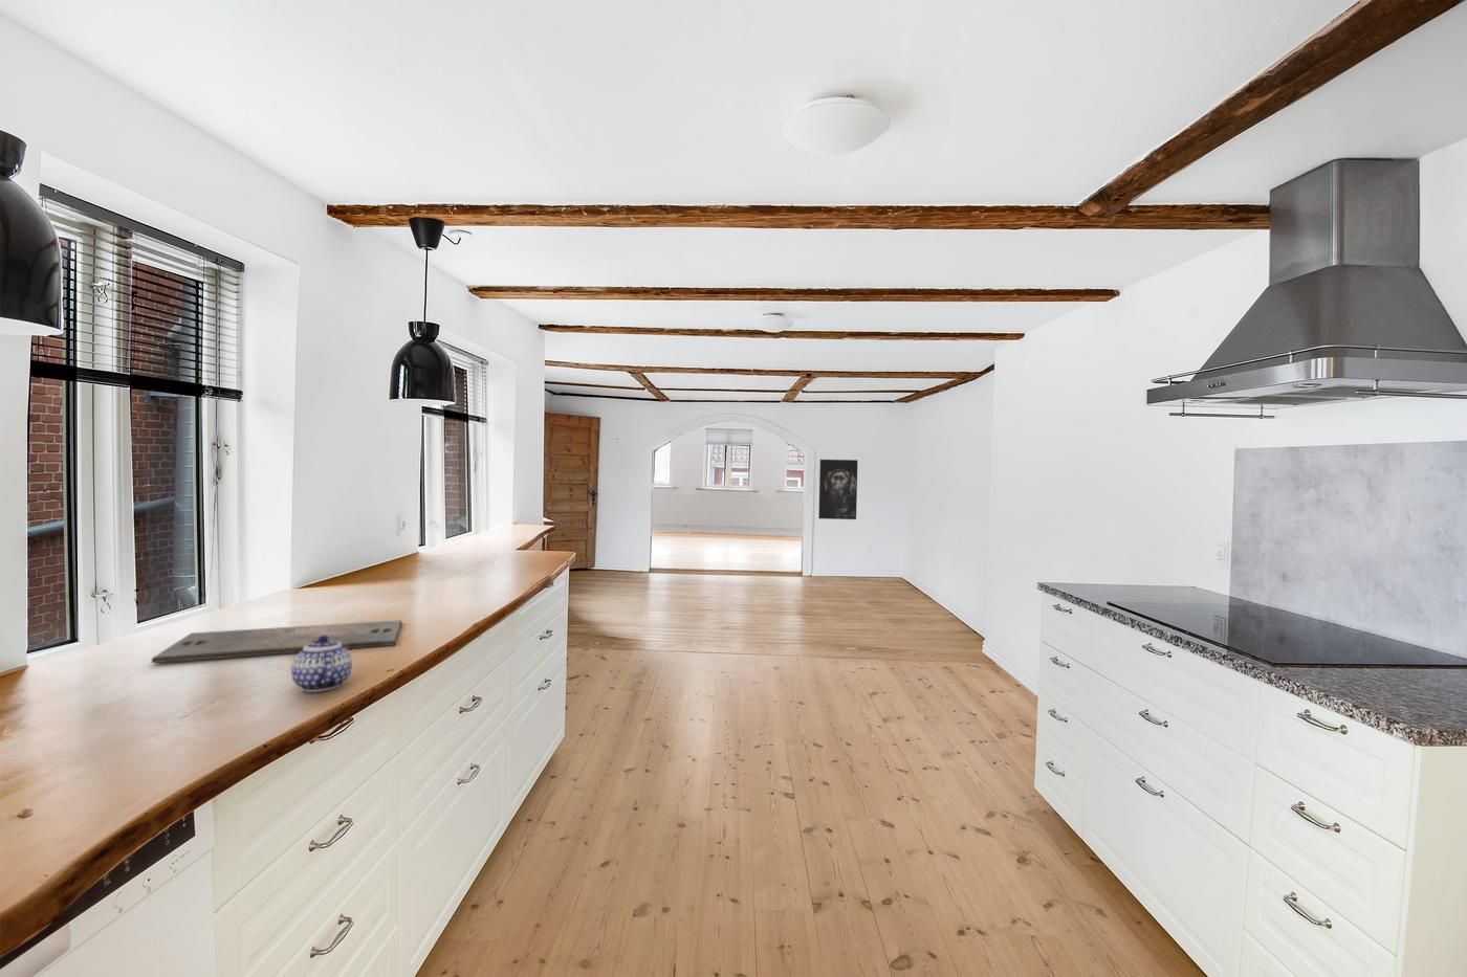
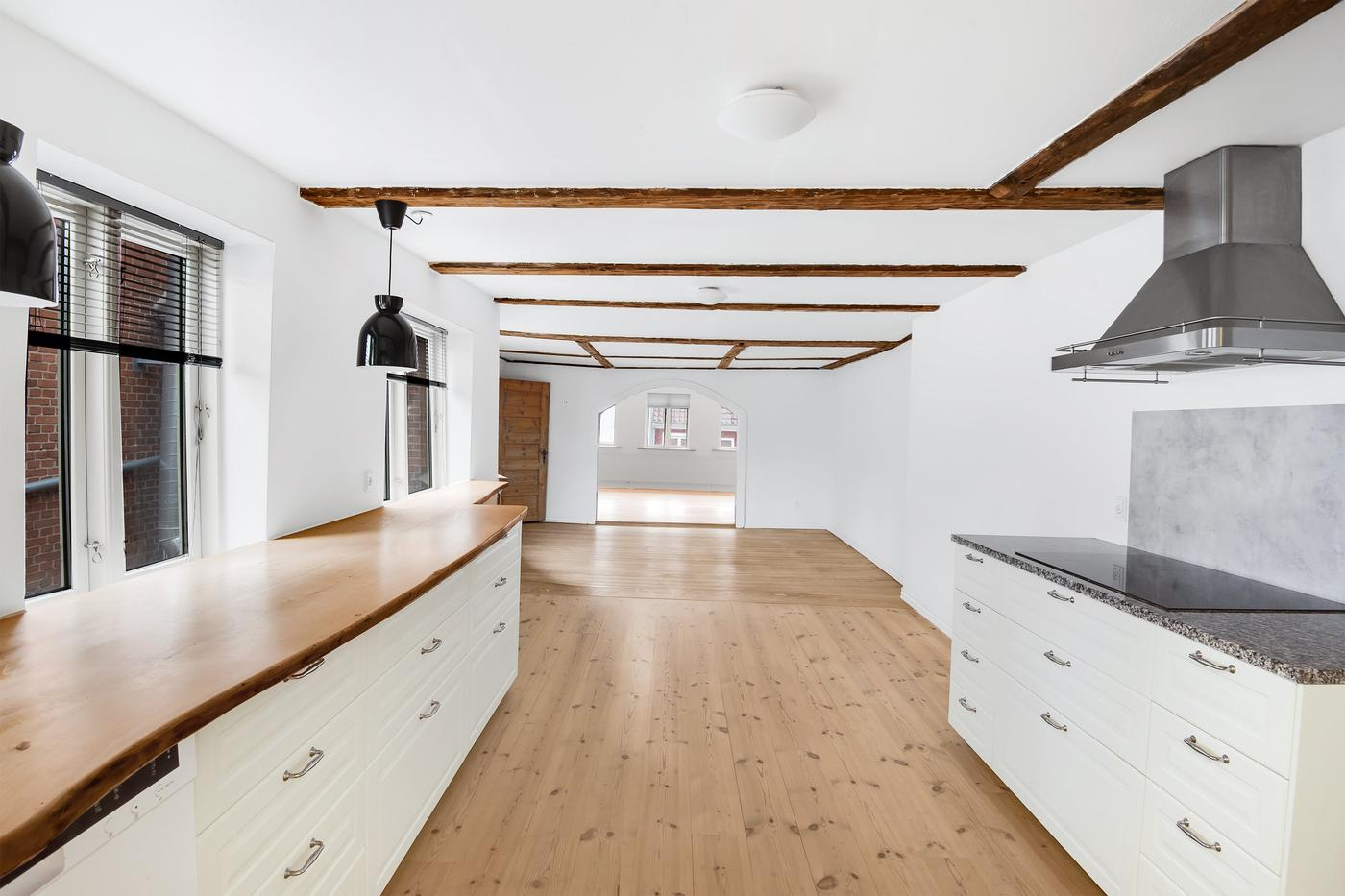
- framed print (838, 489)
- cutting board (291, 639)
- teapot (322, 661)
